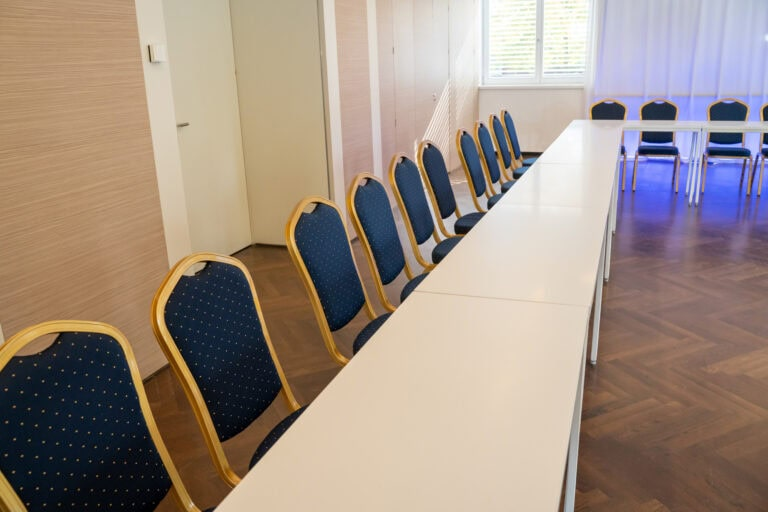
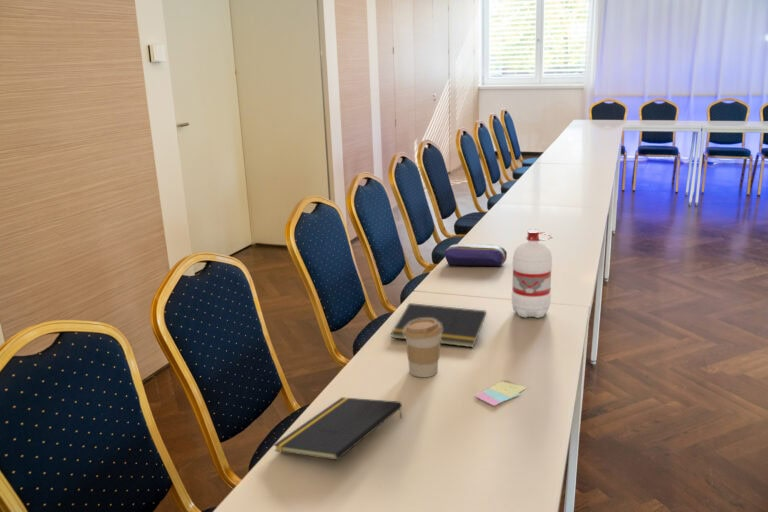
+ sticky notes (501, 392)
+ notepad (440, 323)
+ water bottle (531, 272)
+ coffee cup (423, 346)
+ notepad (339, 425)
+ pencil case (475, 255)
